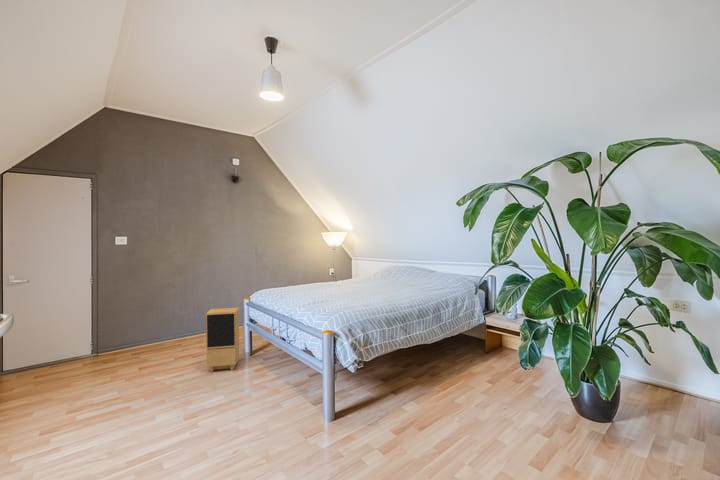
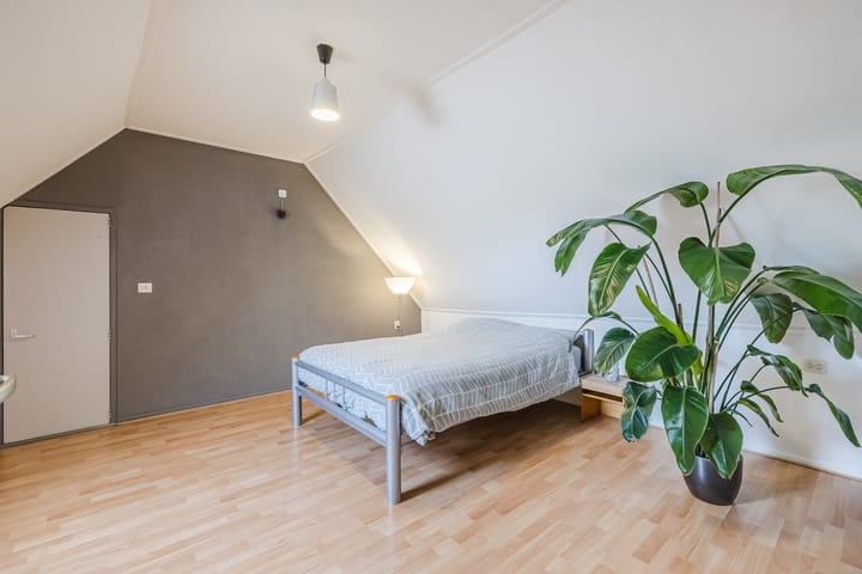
- speaker (223, 338)
